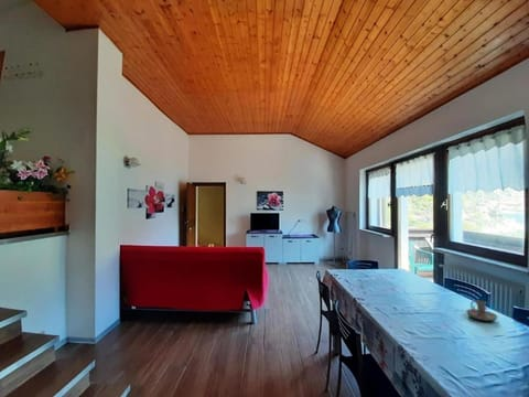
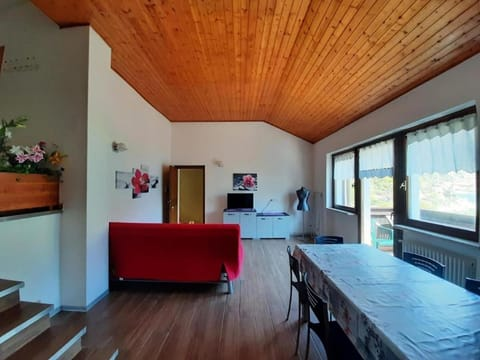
- candle holder (479, 309)
